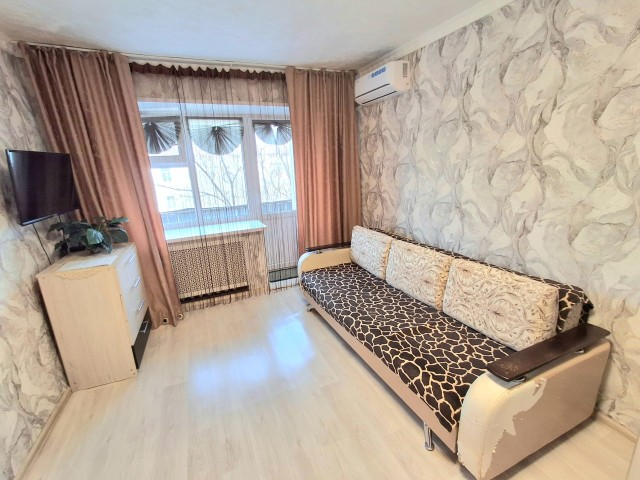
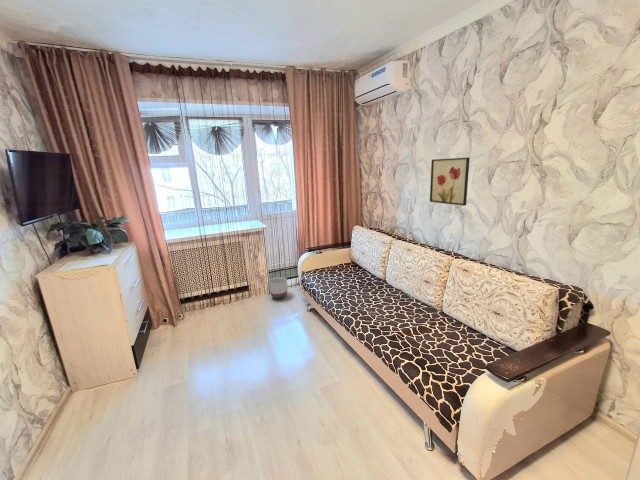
+ wall art (448, 181)
+ planter (278, 288)
